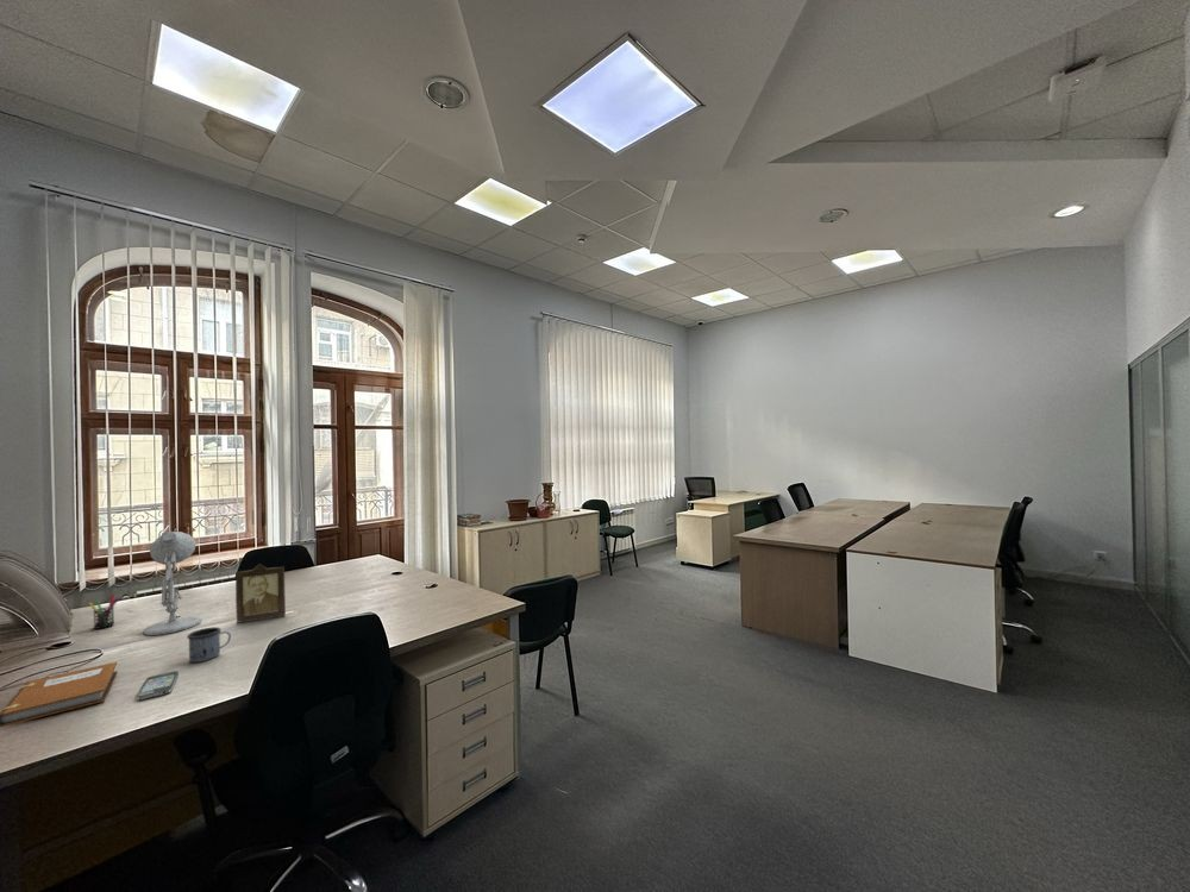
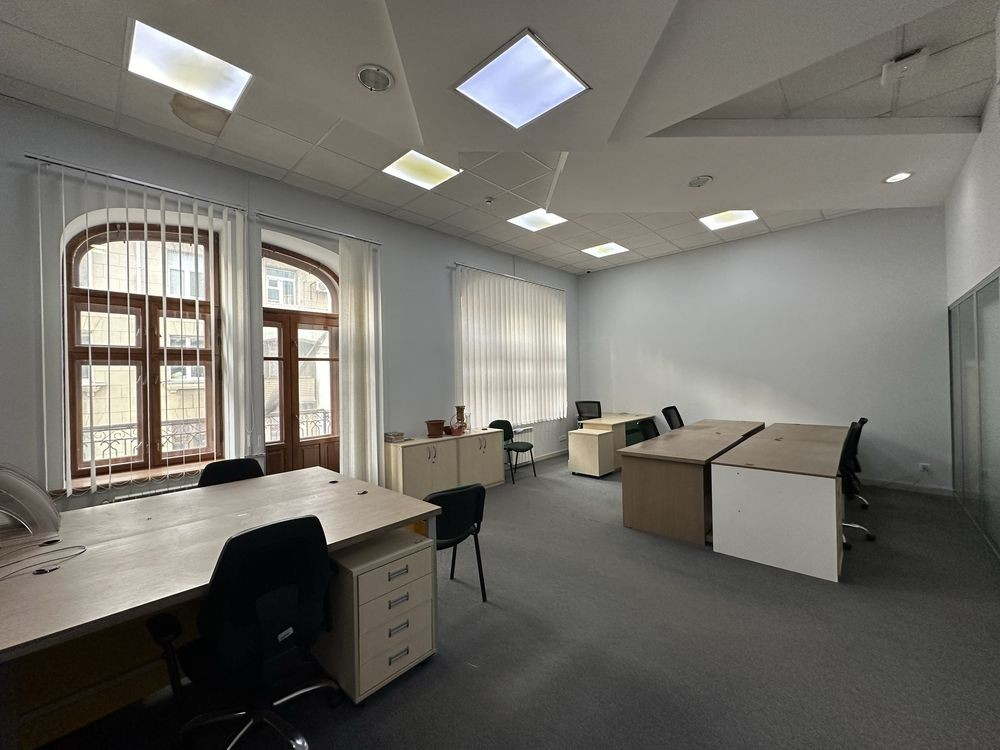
- smartphone (158, 684)
- pen holder (104, 610)
- desk lamp (171, 578)
- notebook (63, 690)
- photo frame (262, 589)
- mug (209, 643)
